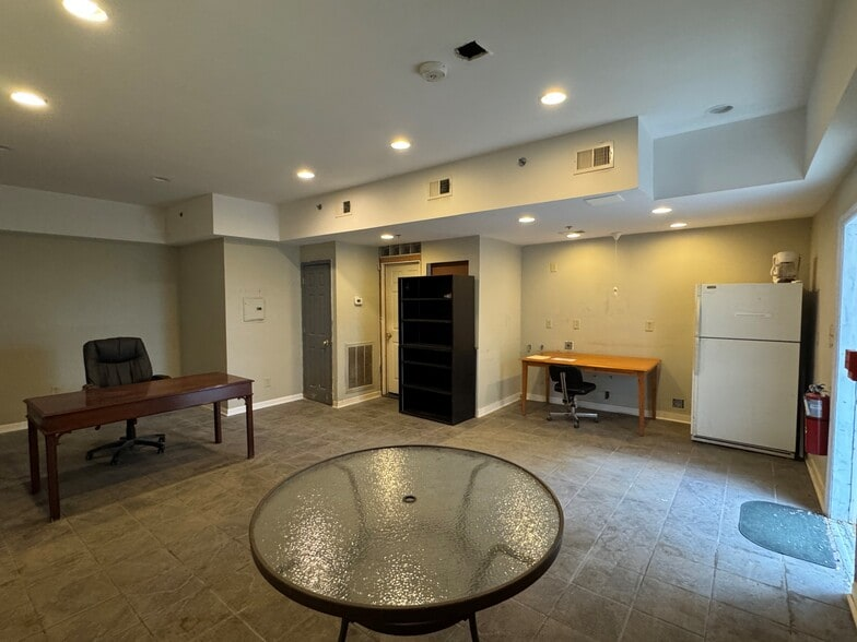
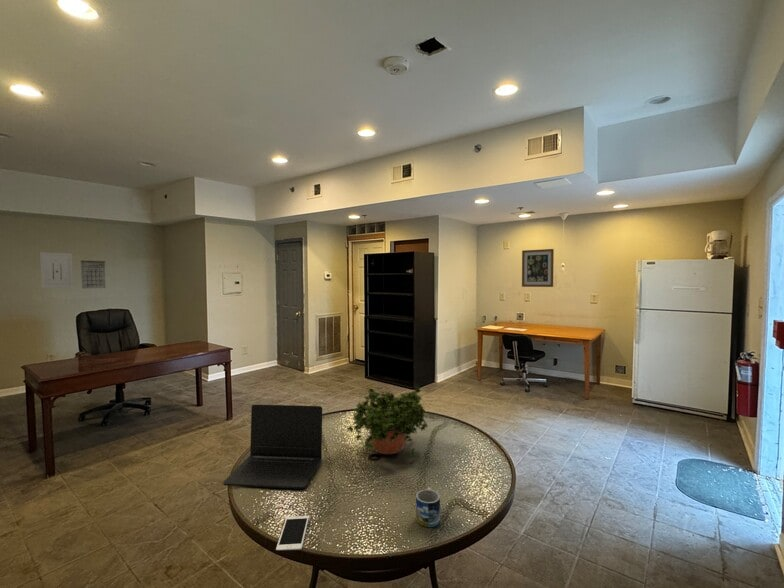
+ cell phone (293, 532)
+ potted plant (387, 420)
+ wall art (537, 268)
+ calendar (93, 271)
+ mug (428, 504)
+ laptop (276, 443)
+ wall art (57, 270)
